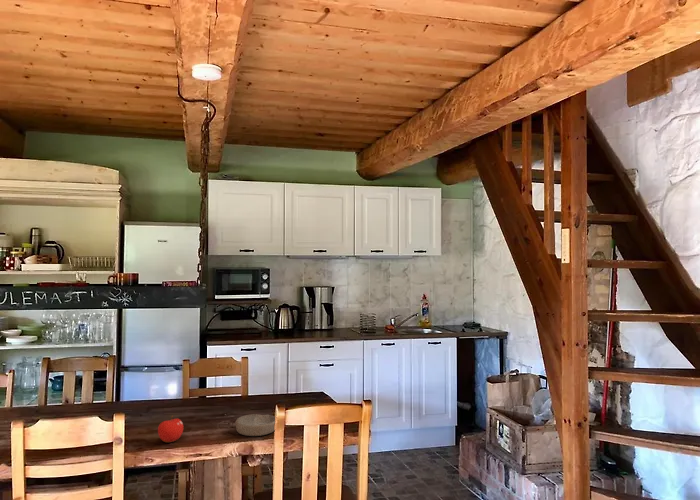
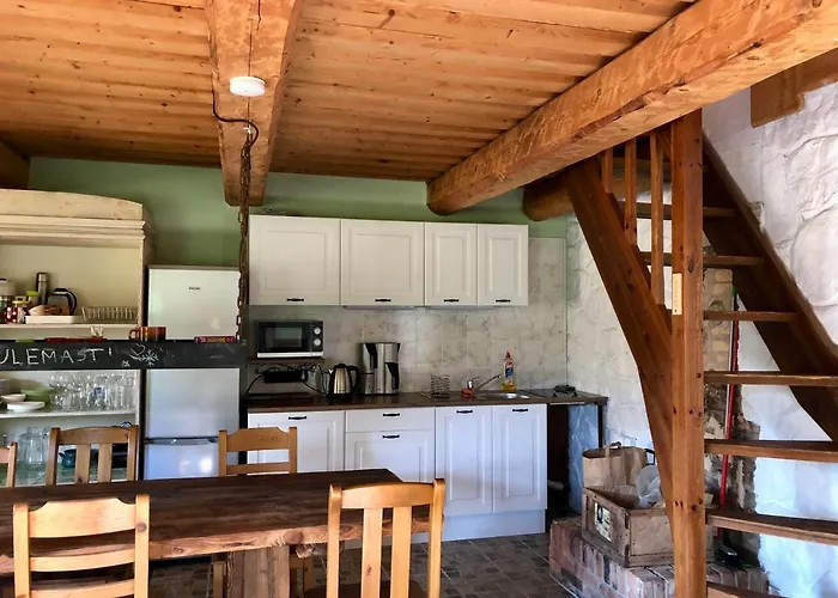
- fruit (170, 428)
- bowl (256, 424)
